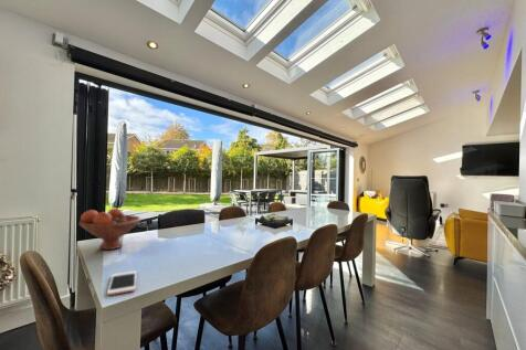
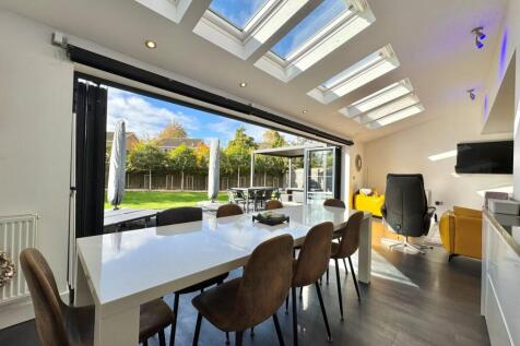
- cell phone (123, 282)
- fruit bowl (111, 227)
